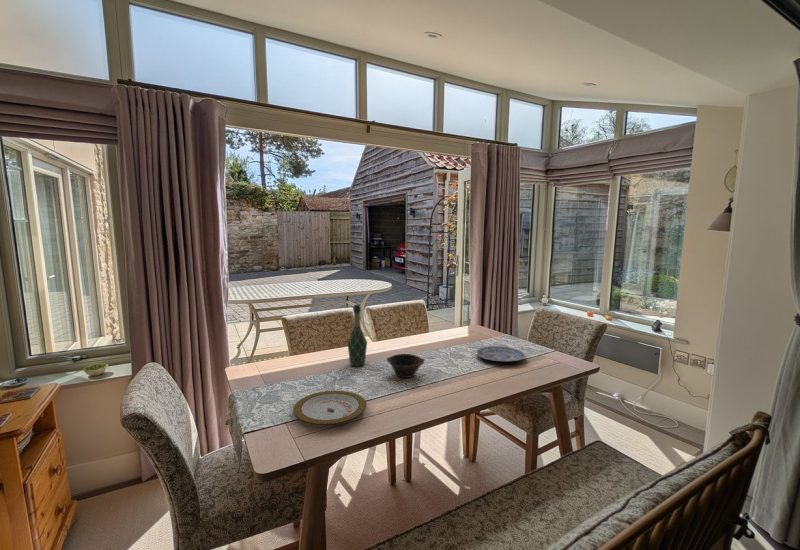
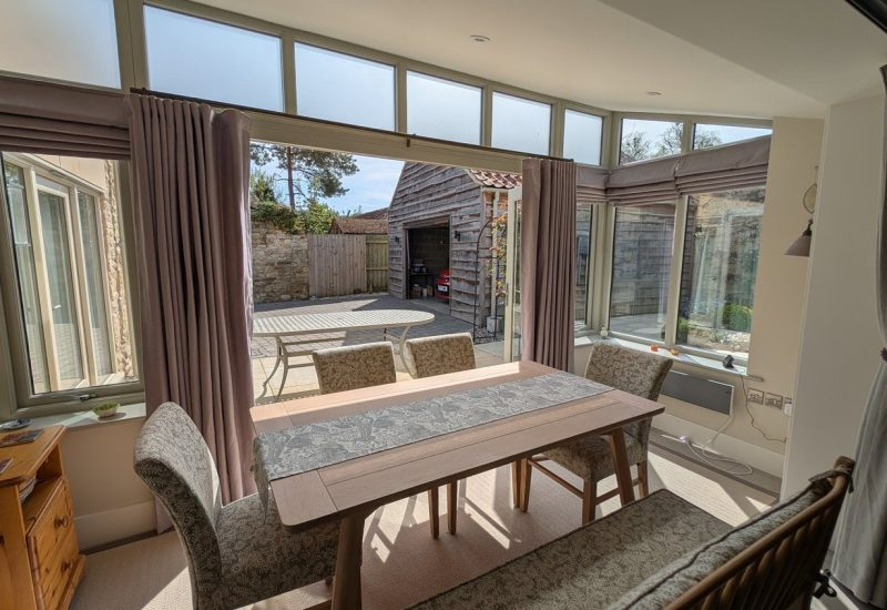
- wine bottle (357, 334)
- plate (330, 408)
- plate (500, 355)
- bowl (405, 366)
